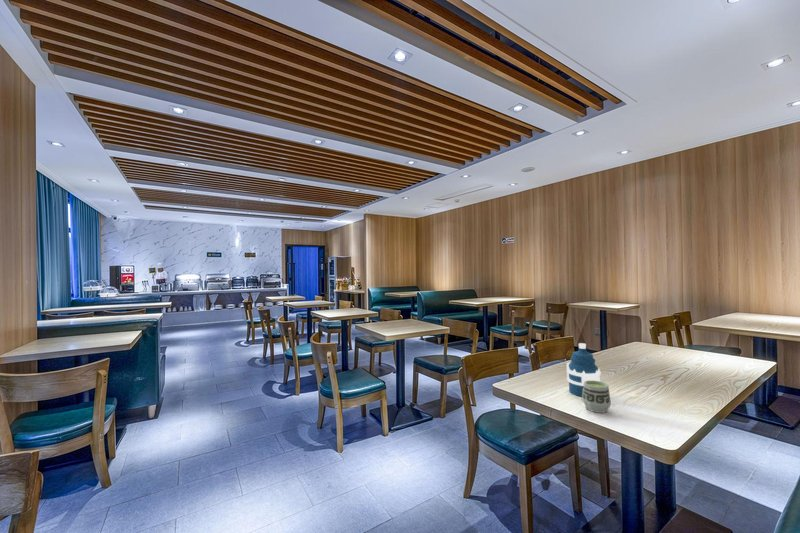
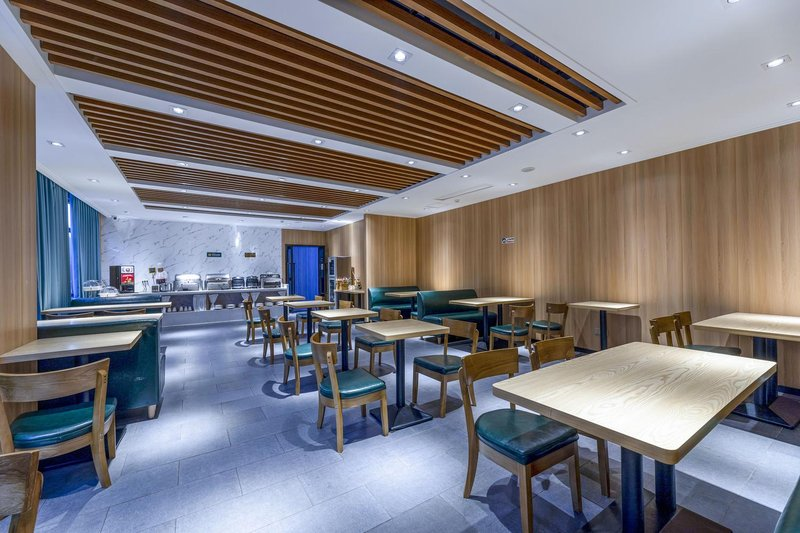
- water bottle (582, 368)
- cup (596, 396)
